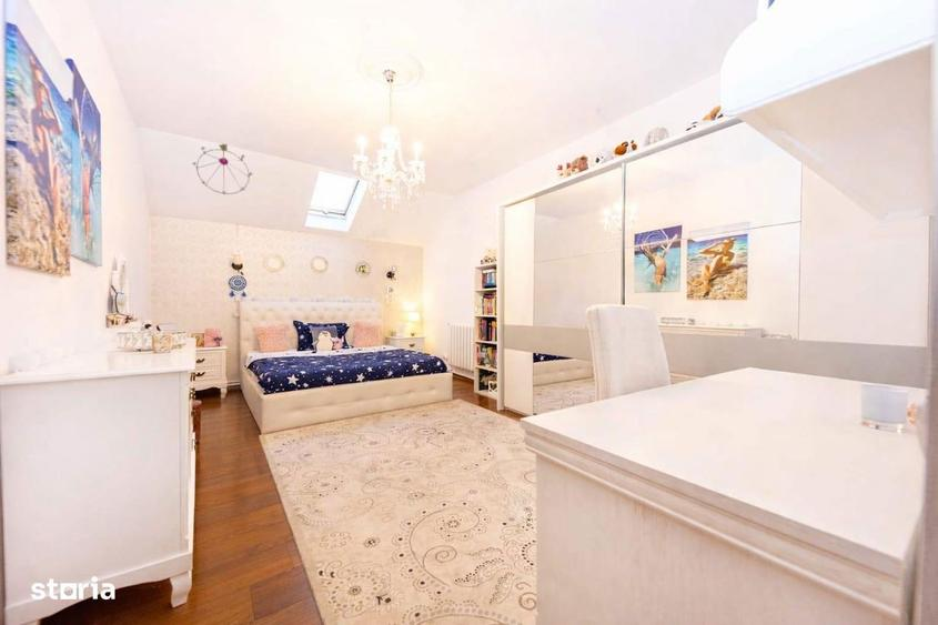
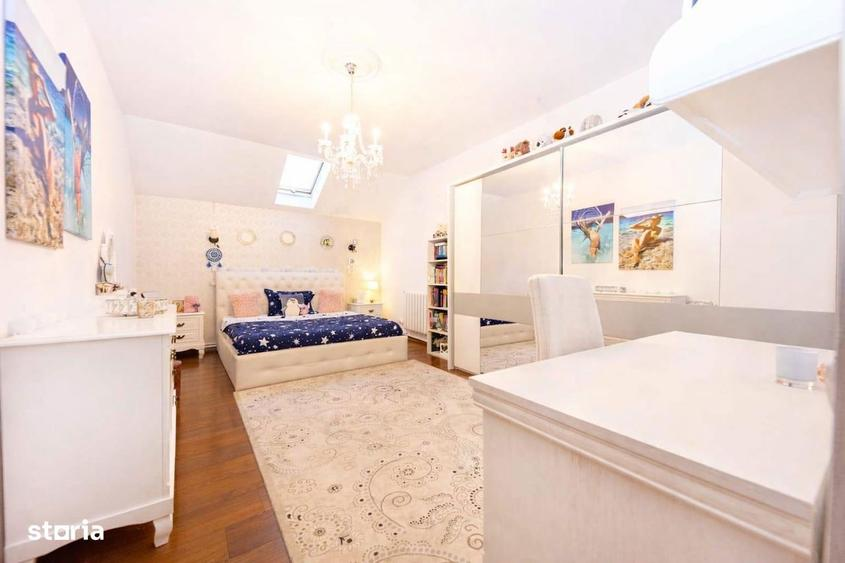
- ceiling mobile (223, 160)
